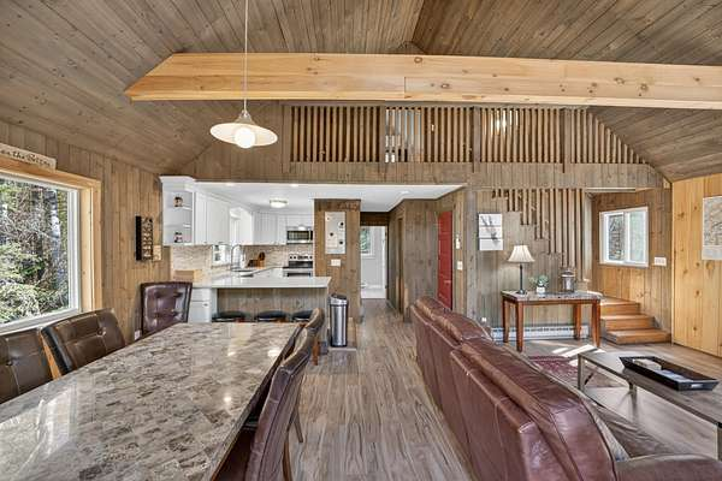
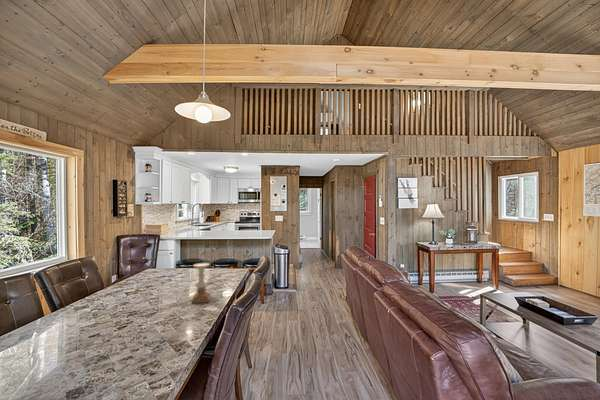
+ candle holder (201, 282)
